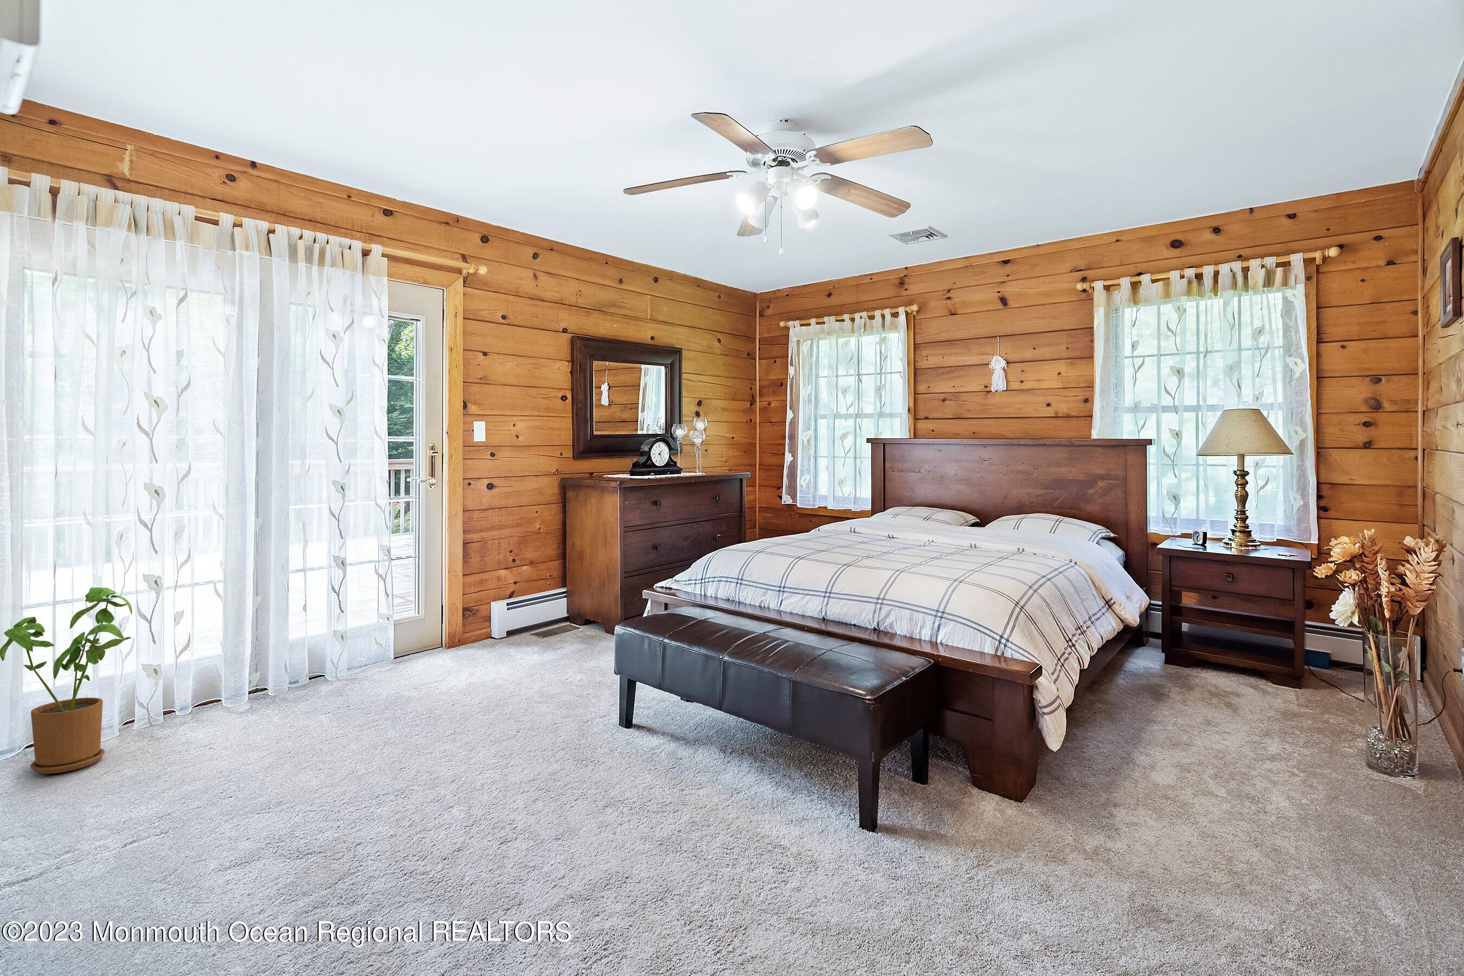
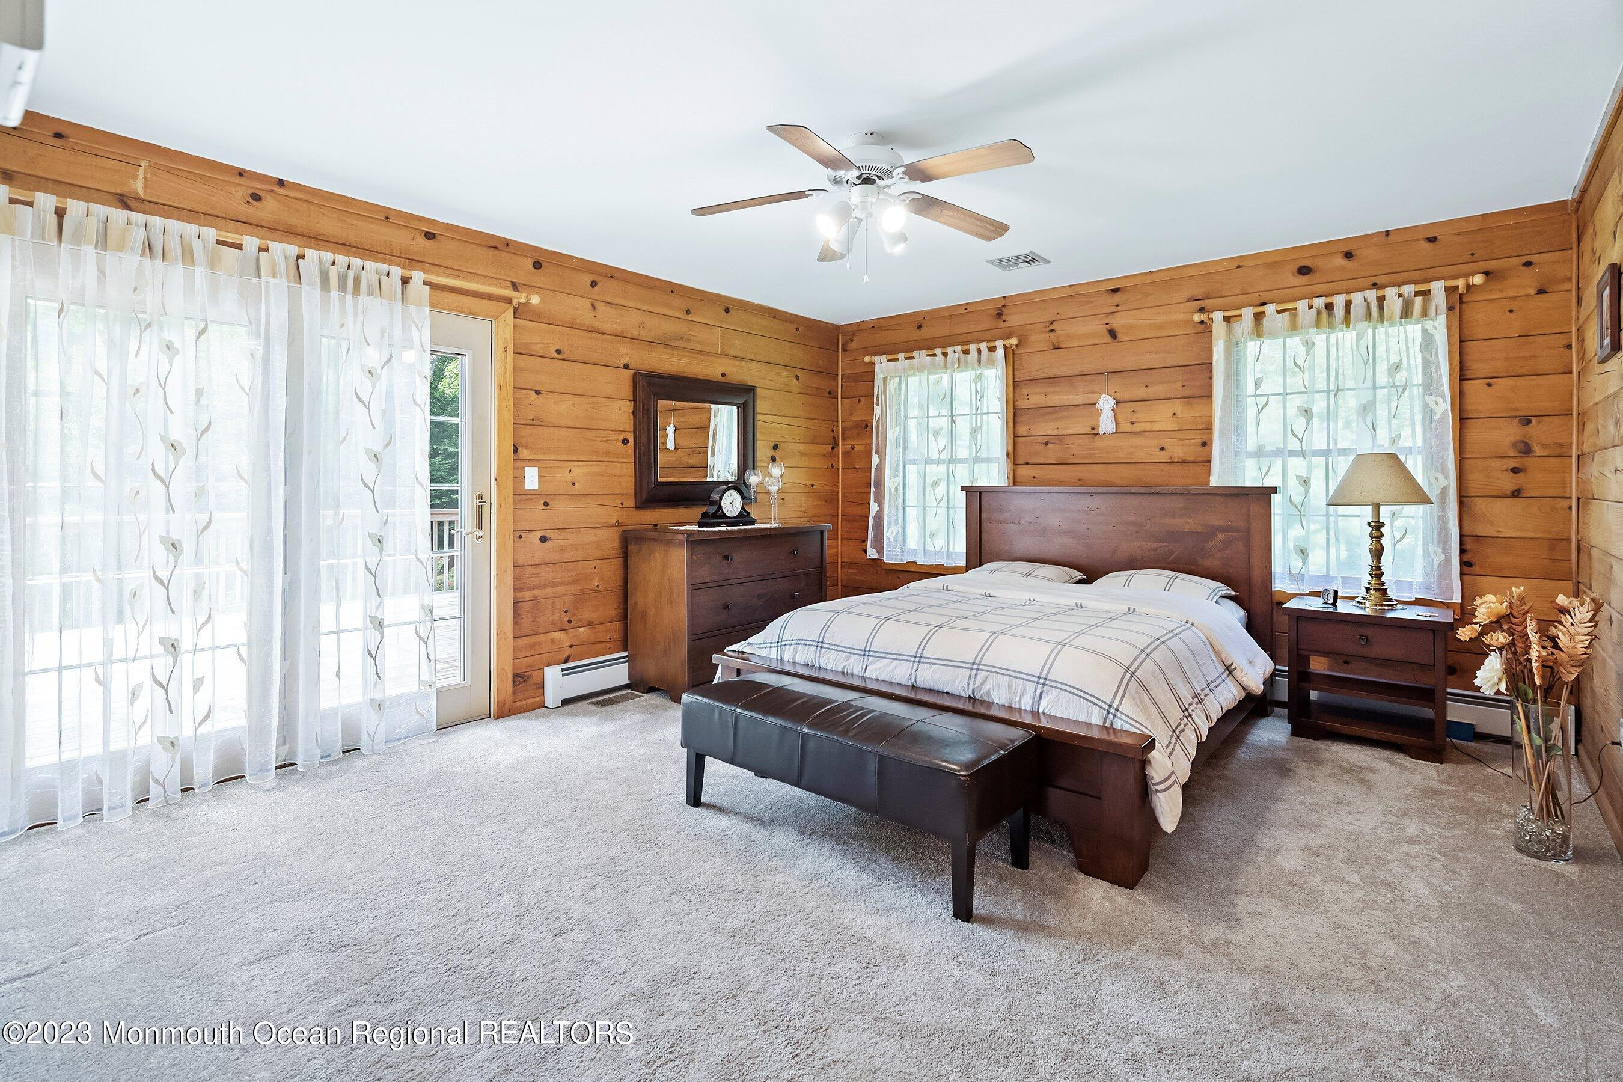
- house plant (76, 676)
